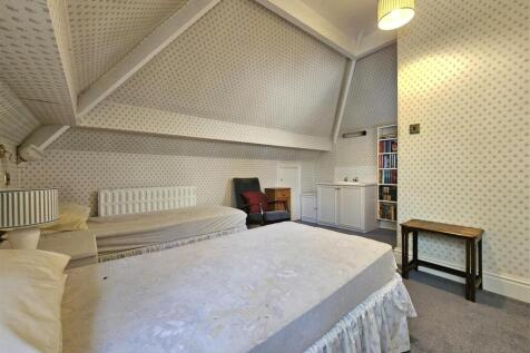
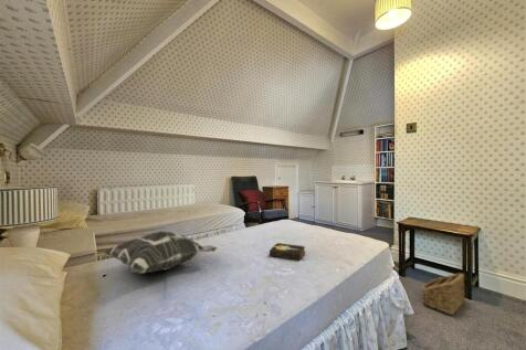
+ hardback book (287, 251)
+ basket (441, 287)
+ decorative pillow (161, 250)
